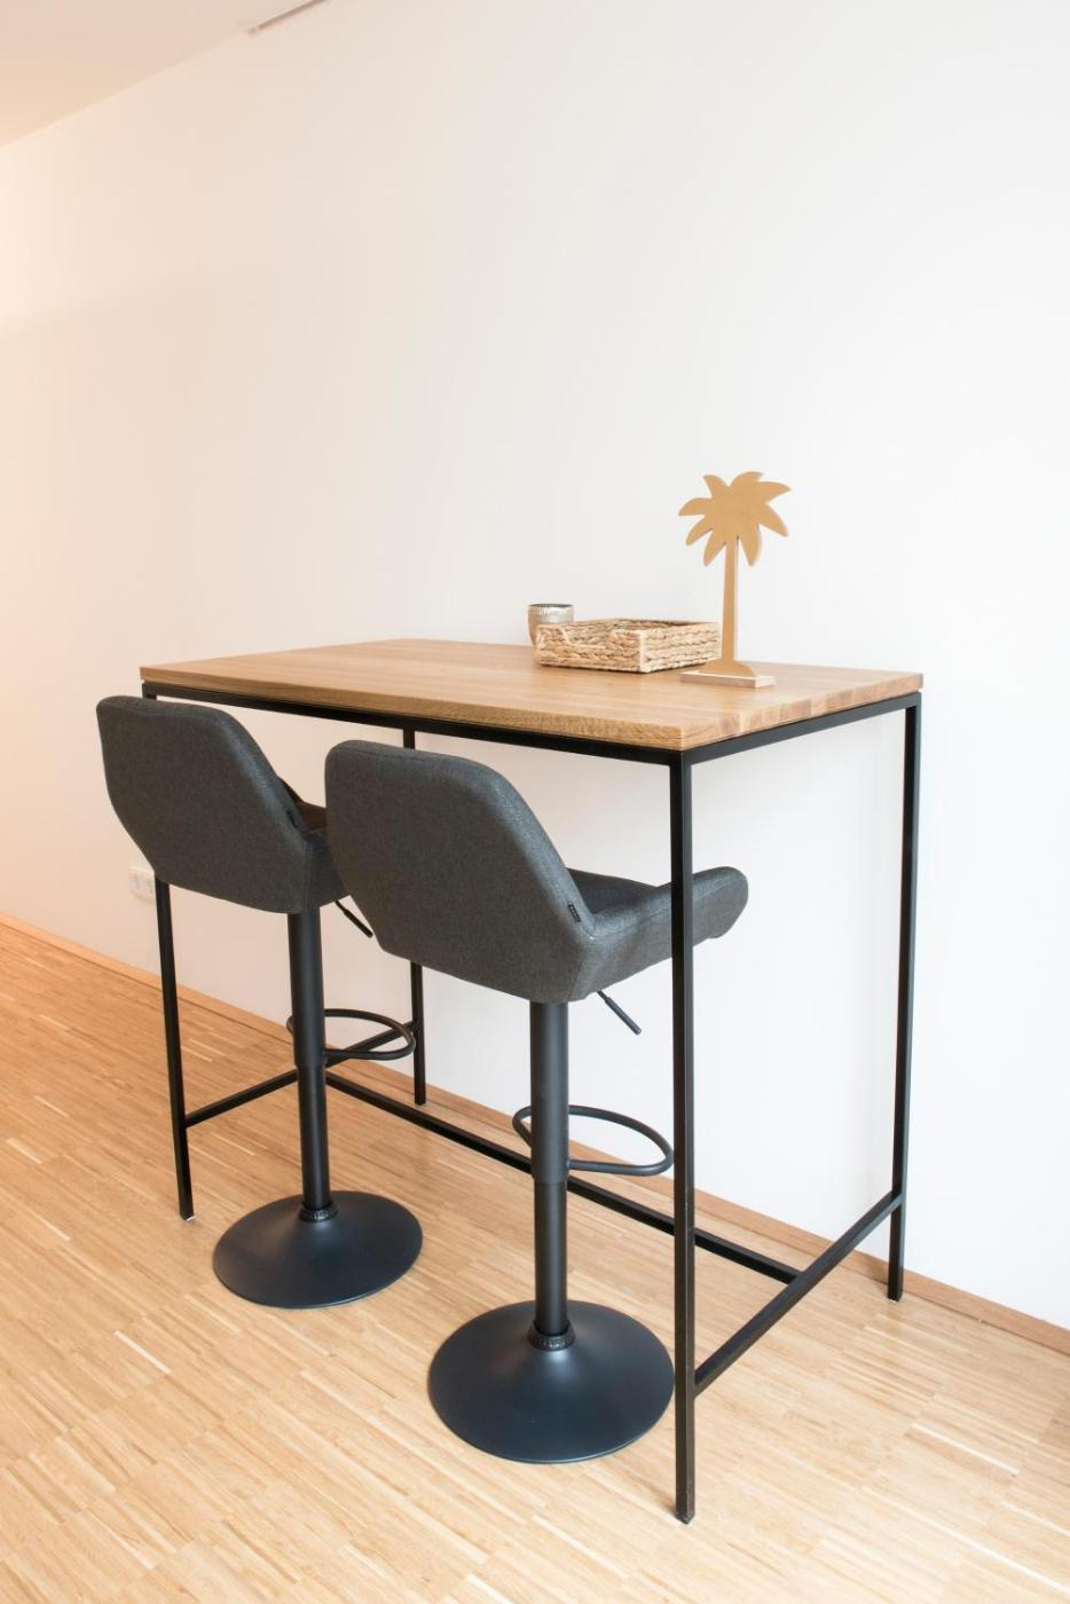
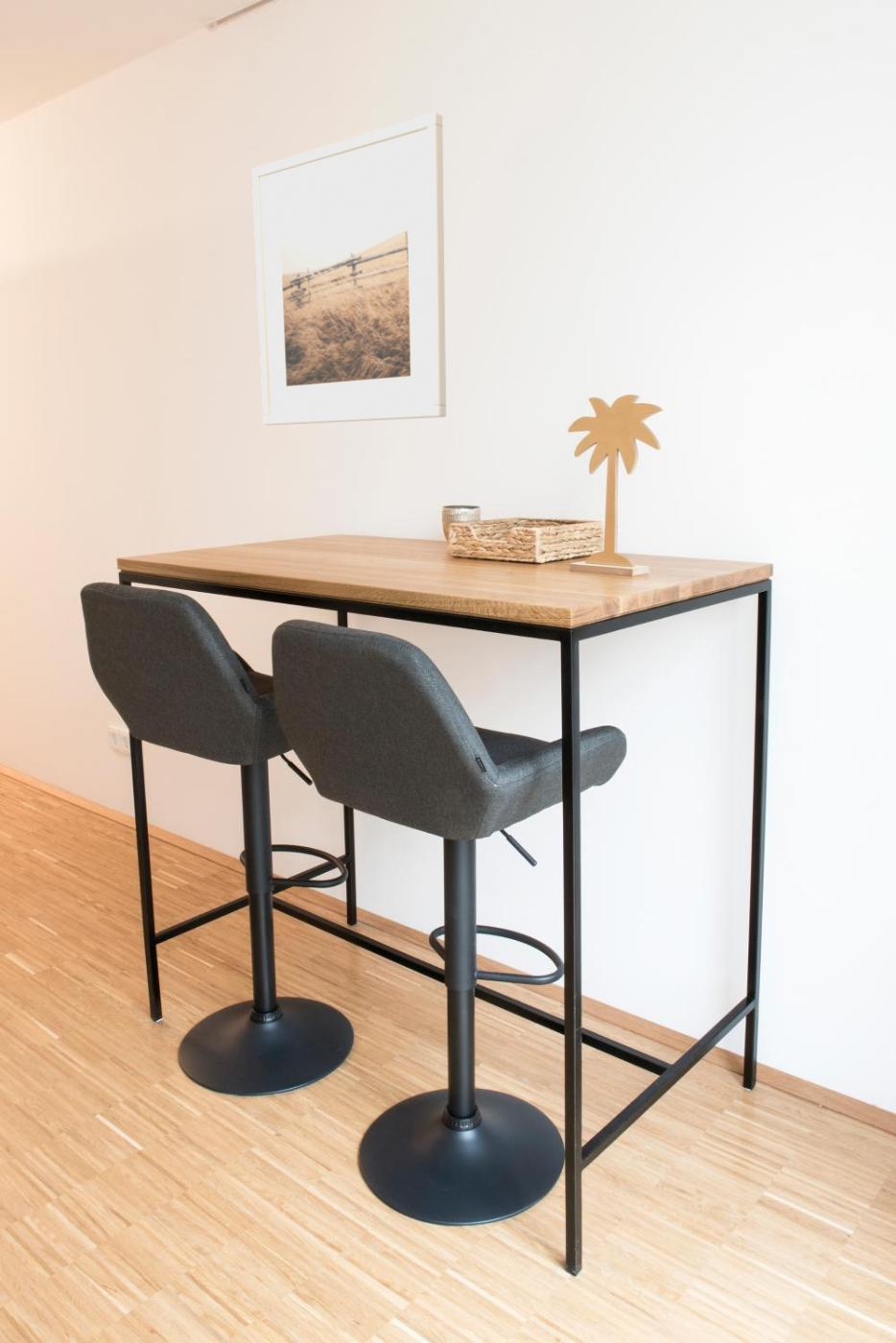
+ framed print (343, 285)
